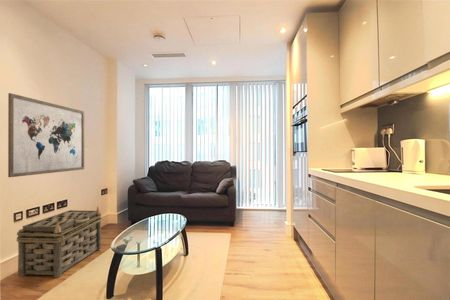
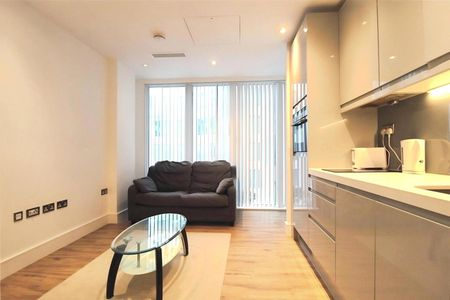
- basket (66, 236)
- wall art (53, 138)
